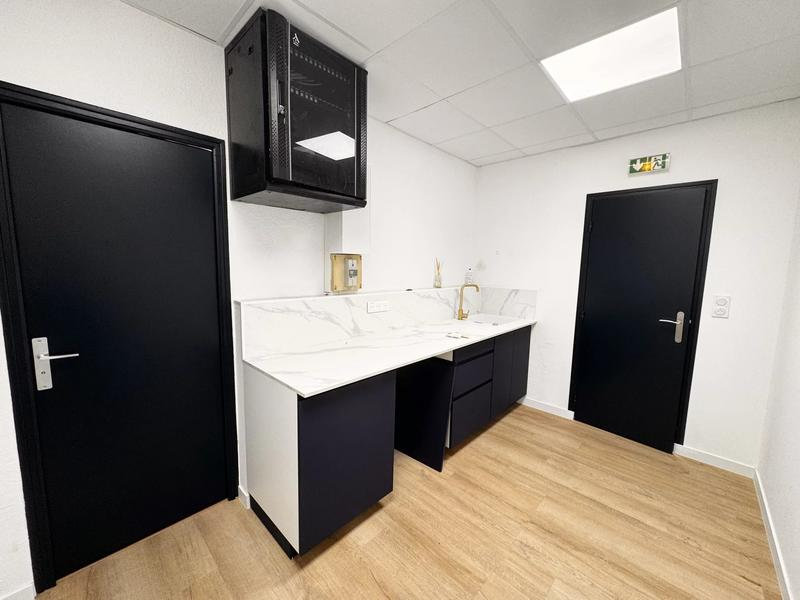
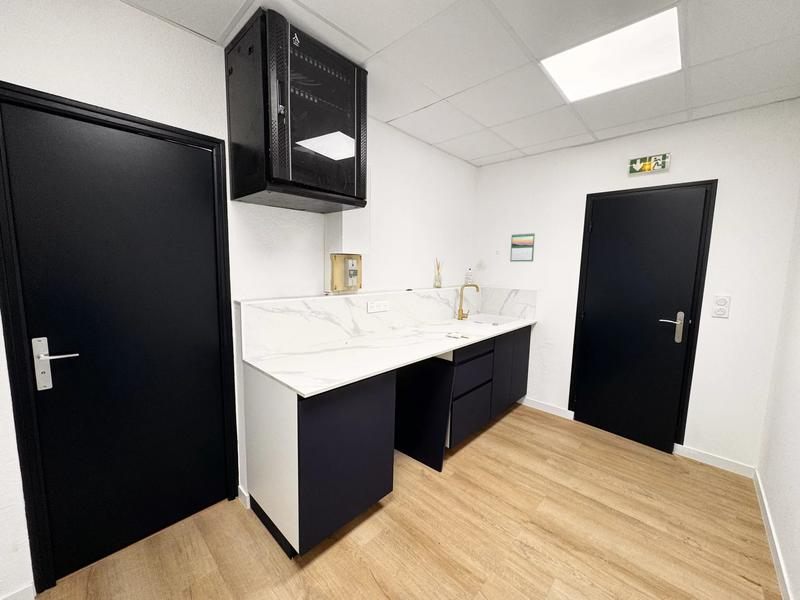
+ calendar (522, 247)
